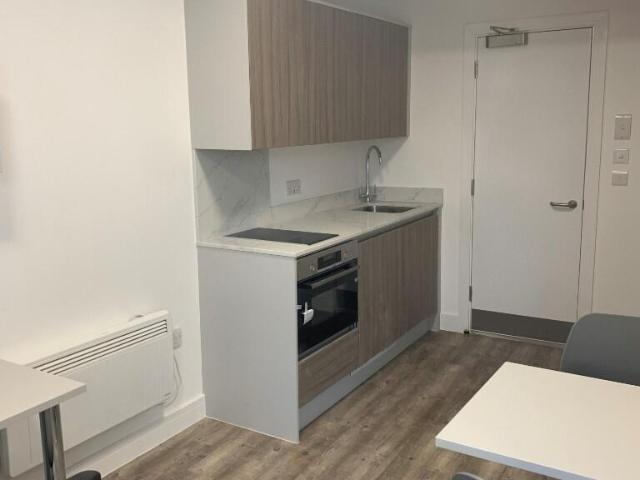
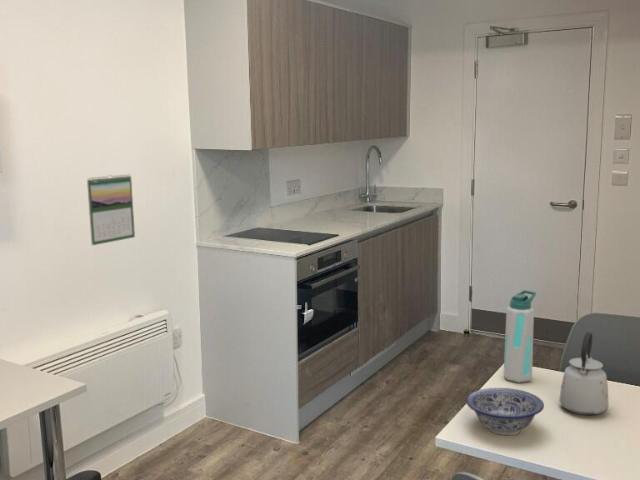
+ water bottle (520, 336)
+ bowl (504, 414)
+ kettle (586, 369)
+ calendar (111, 208)
